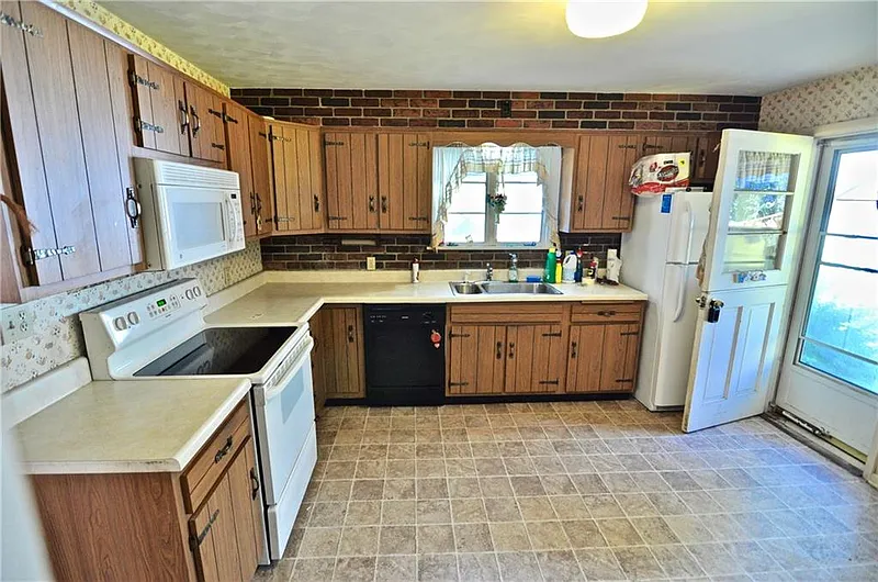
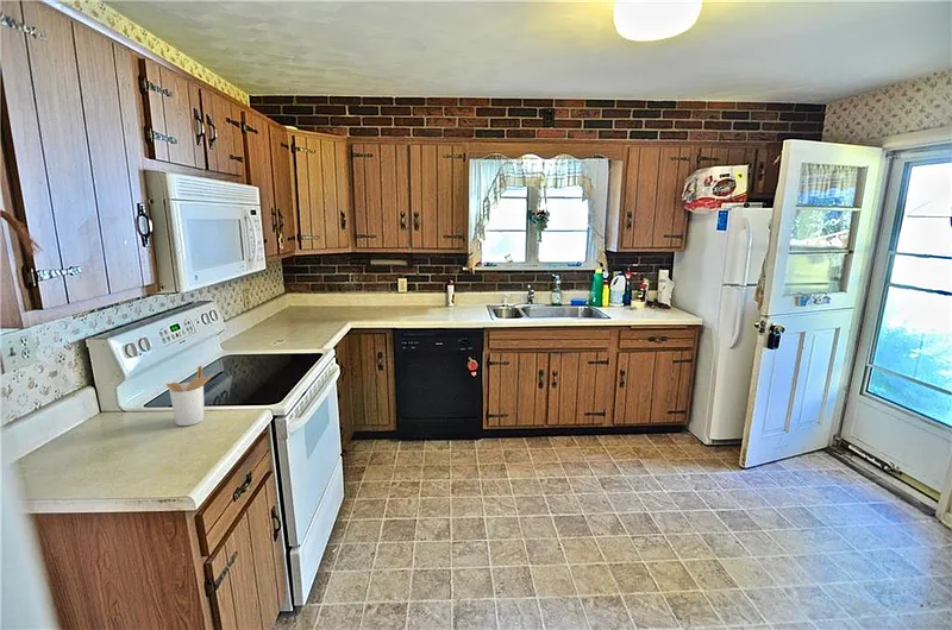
+ utensil holder (193, 396)
